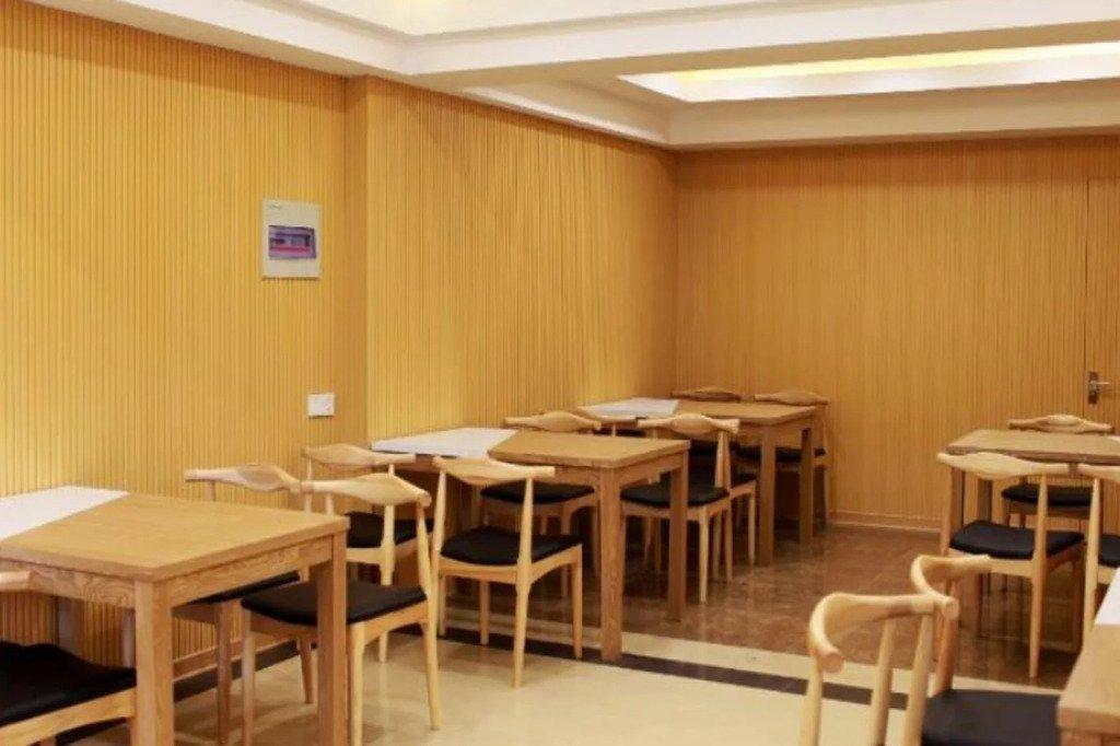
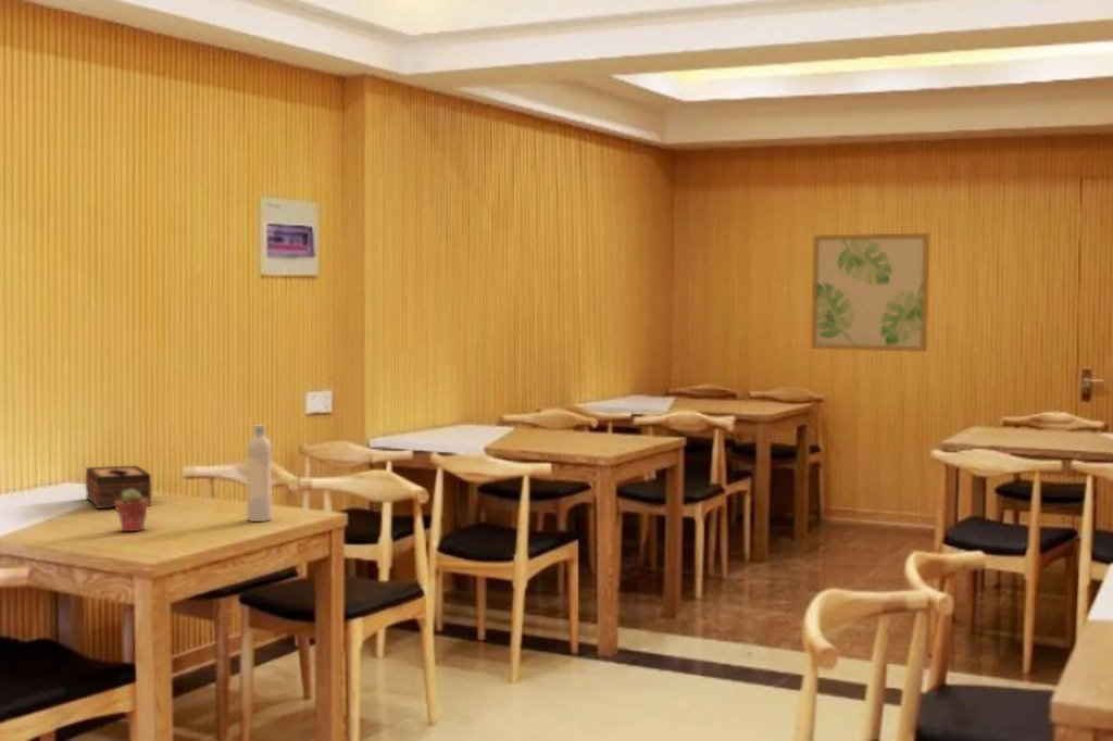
+ potted succulent (132, 508)
+ bottle (259, 473)
+ tissue box (117, 486)
+ wall art (868, 292)
